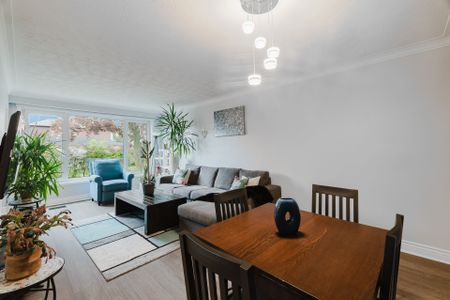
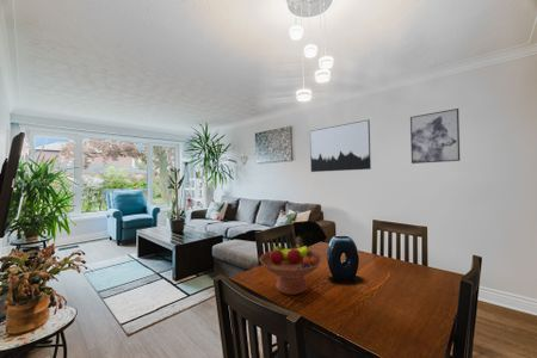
+ wall art (433, 137)
+ fruit bowl (290, 266)
+ wall art (337, 148)
